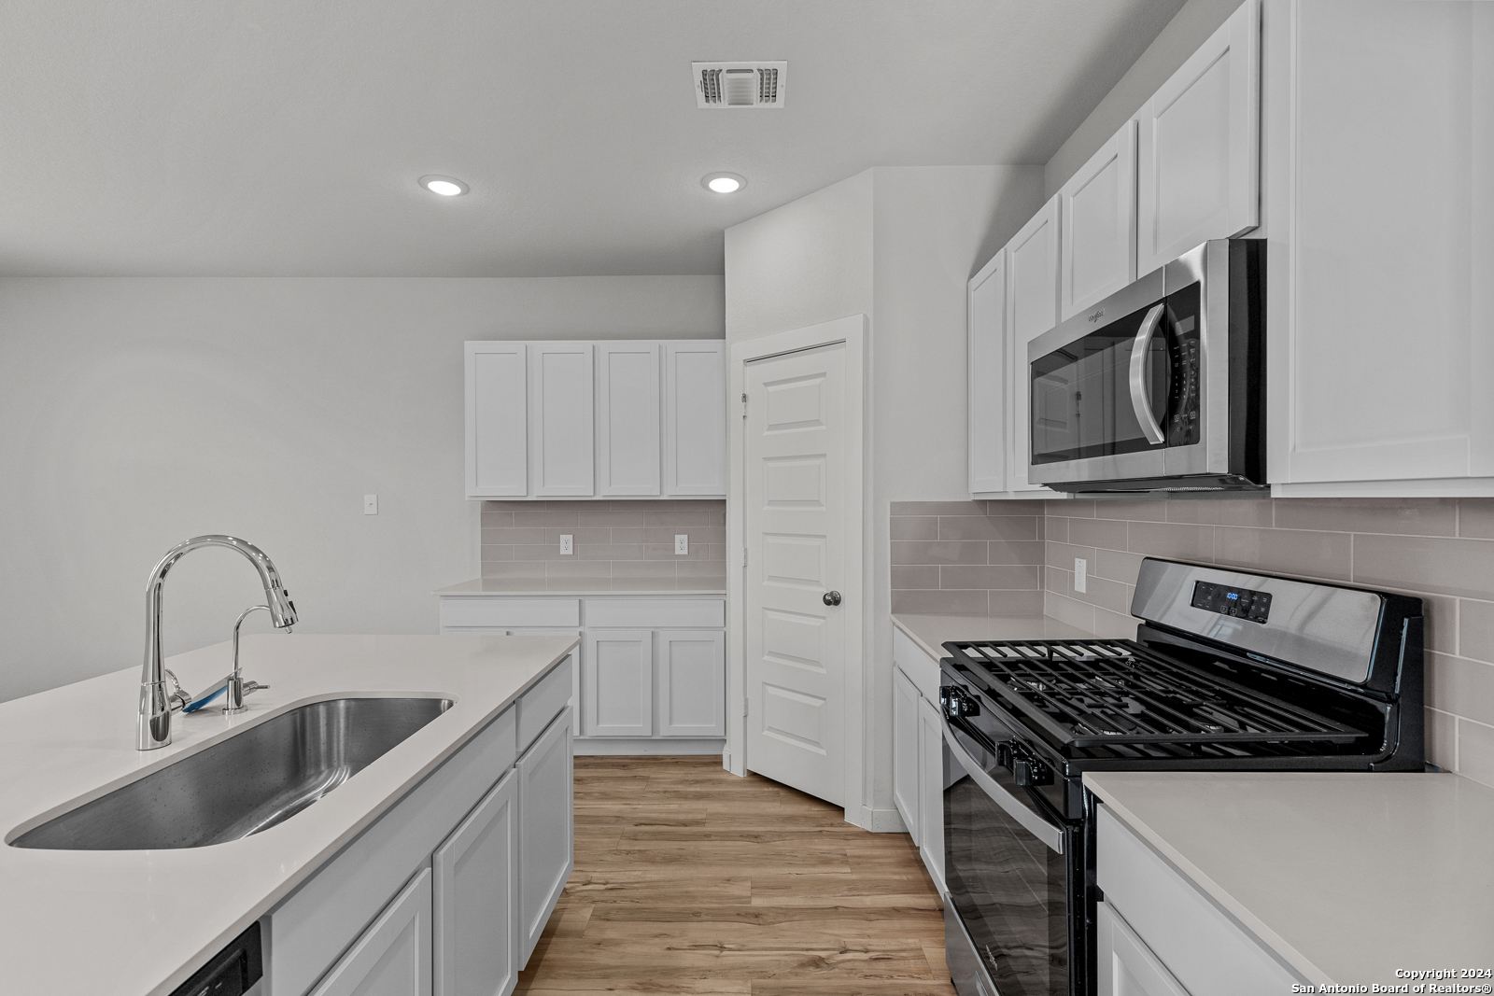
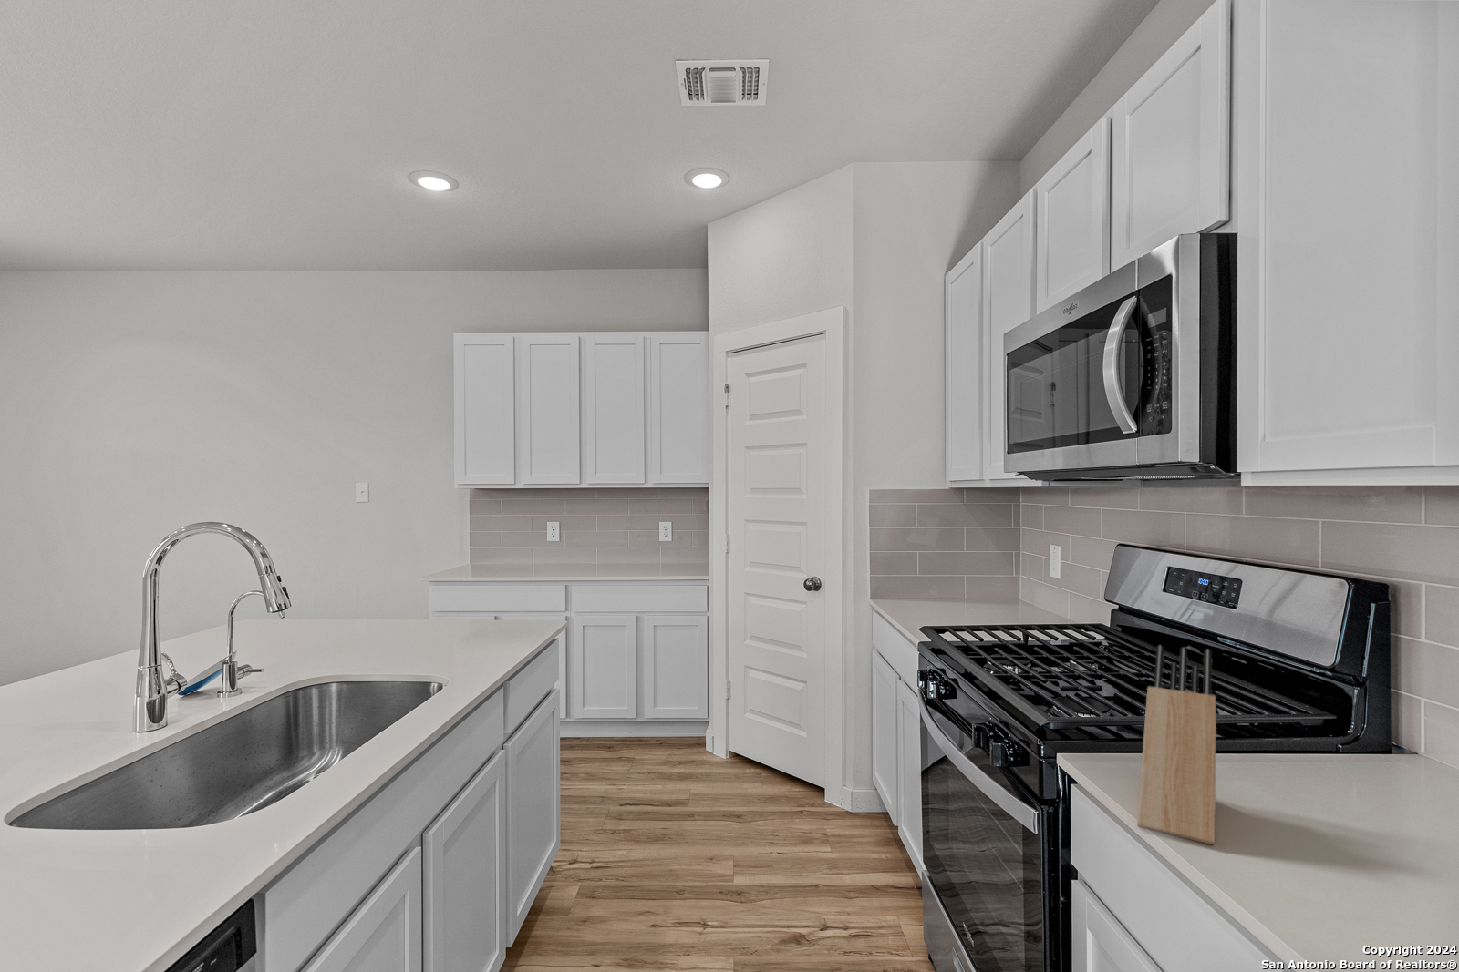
+ knife block (1179, 730)
